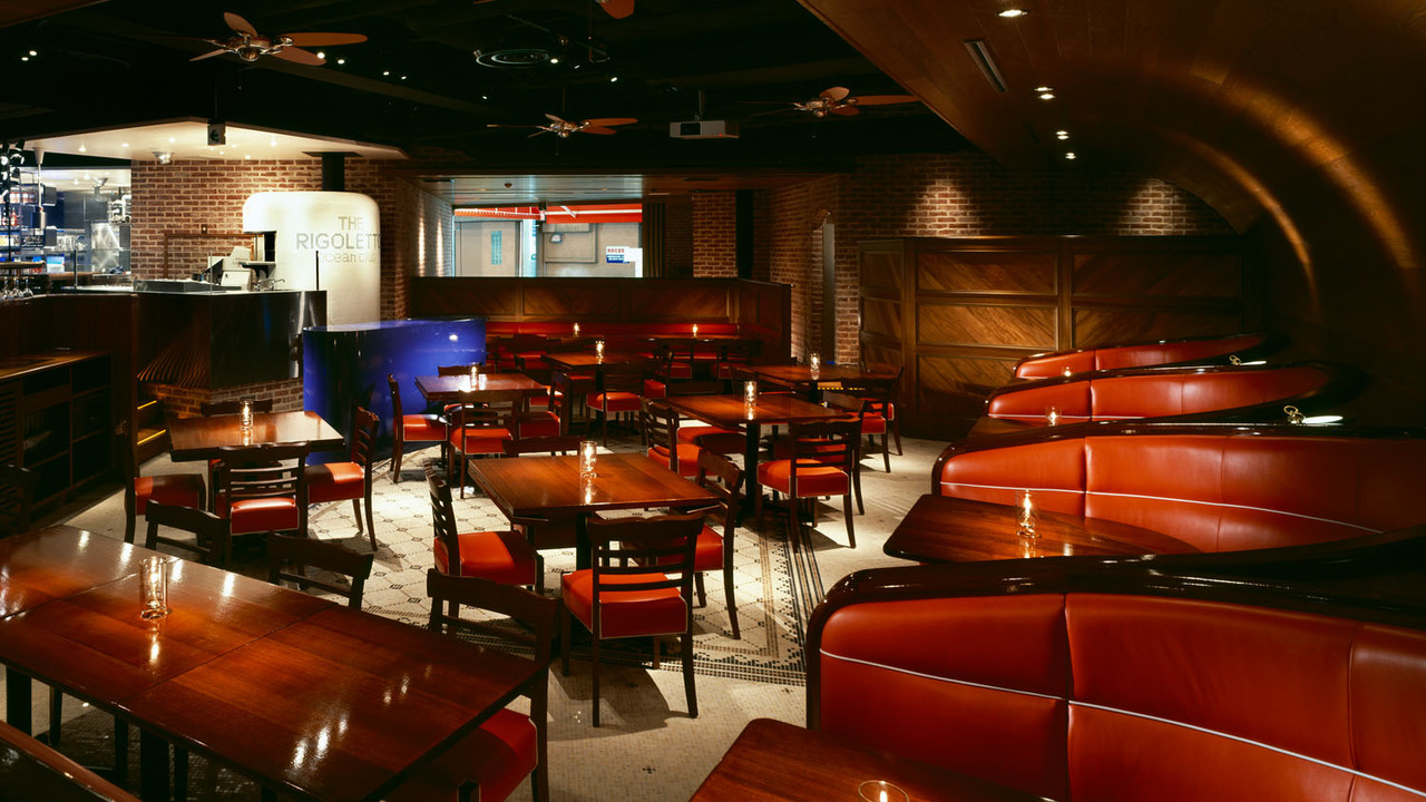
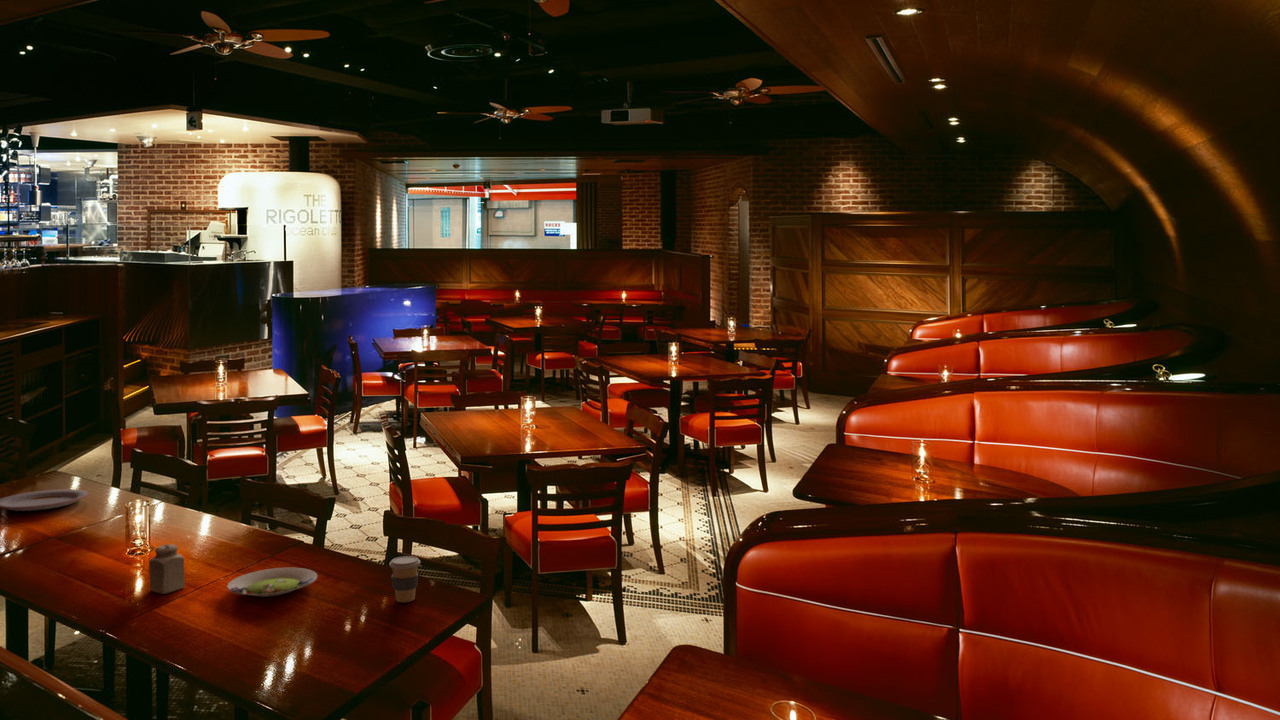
+ salad plate (273, 582)
+ salt shaker (166, 567)
+ coffee cup (405, 579)
+ plate (42, 500)
